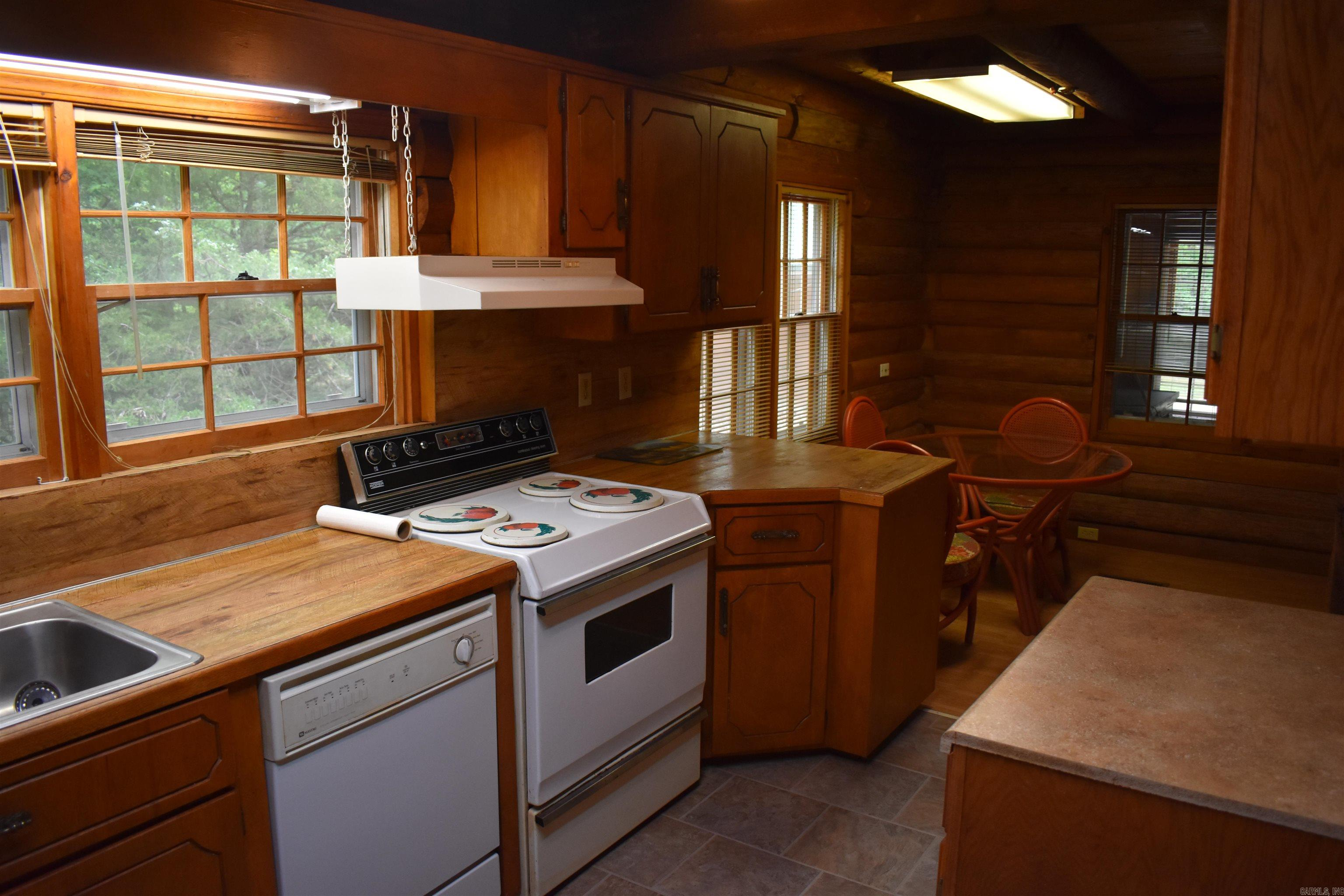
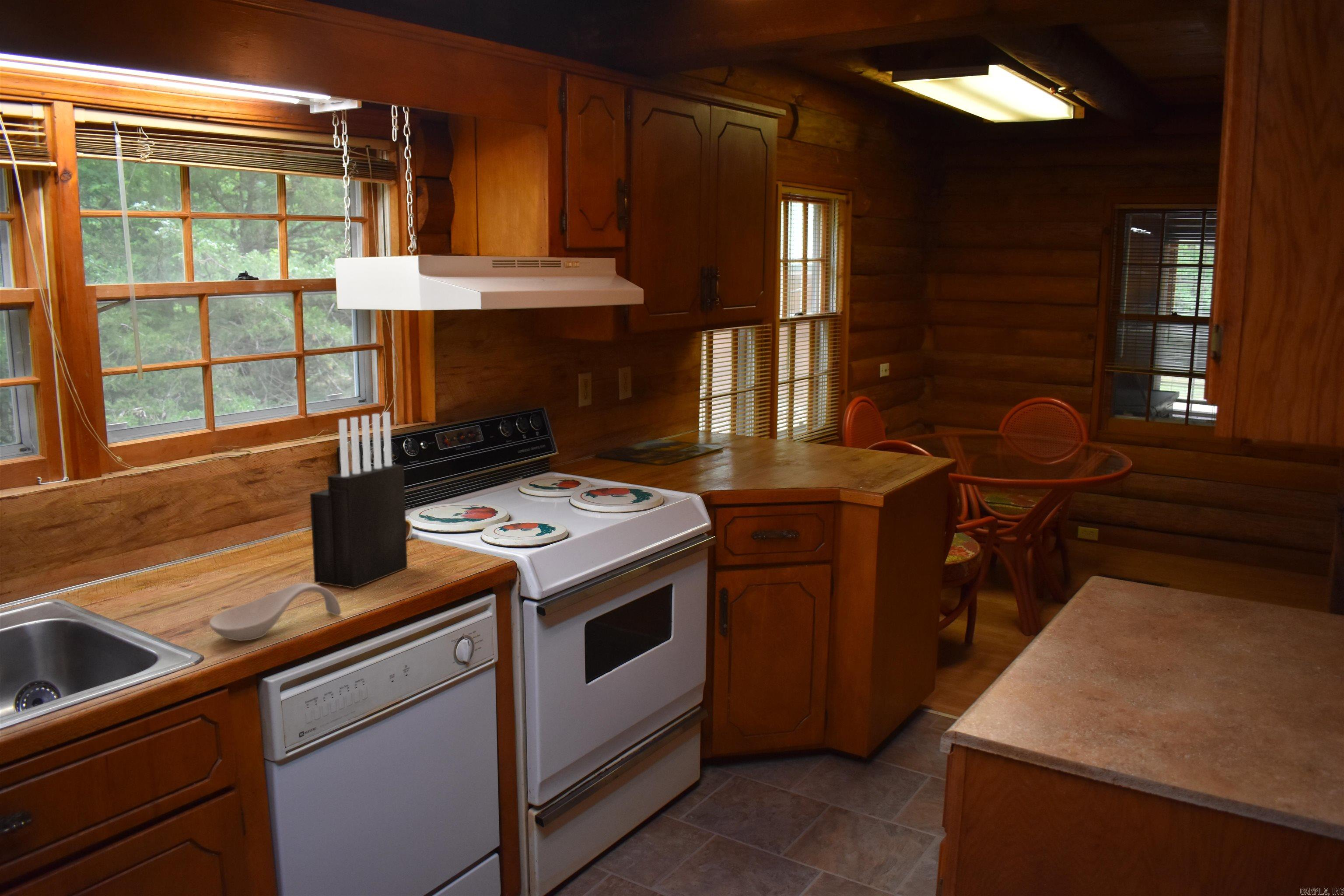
+ knife block (354, 496)
+ spoon rest (276, 609)
